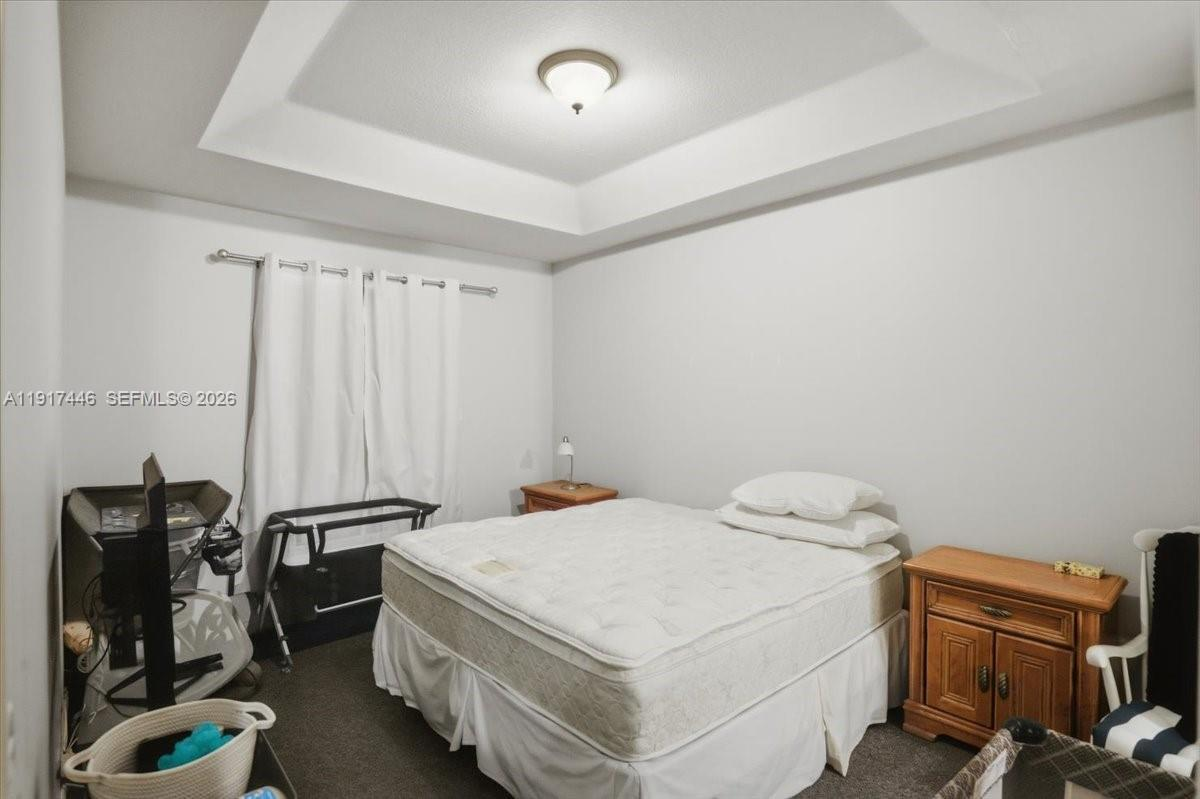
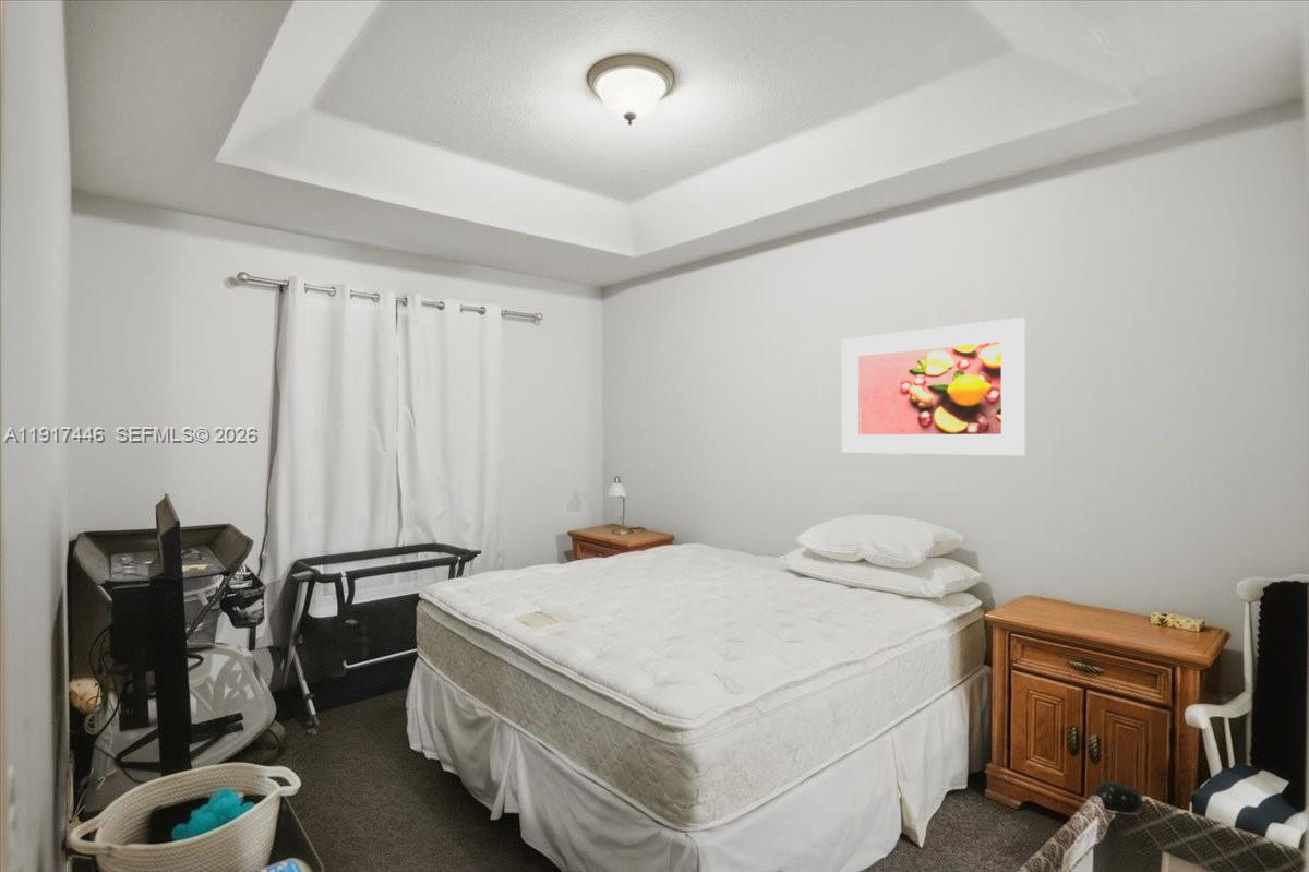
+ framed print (924, 392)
